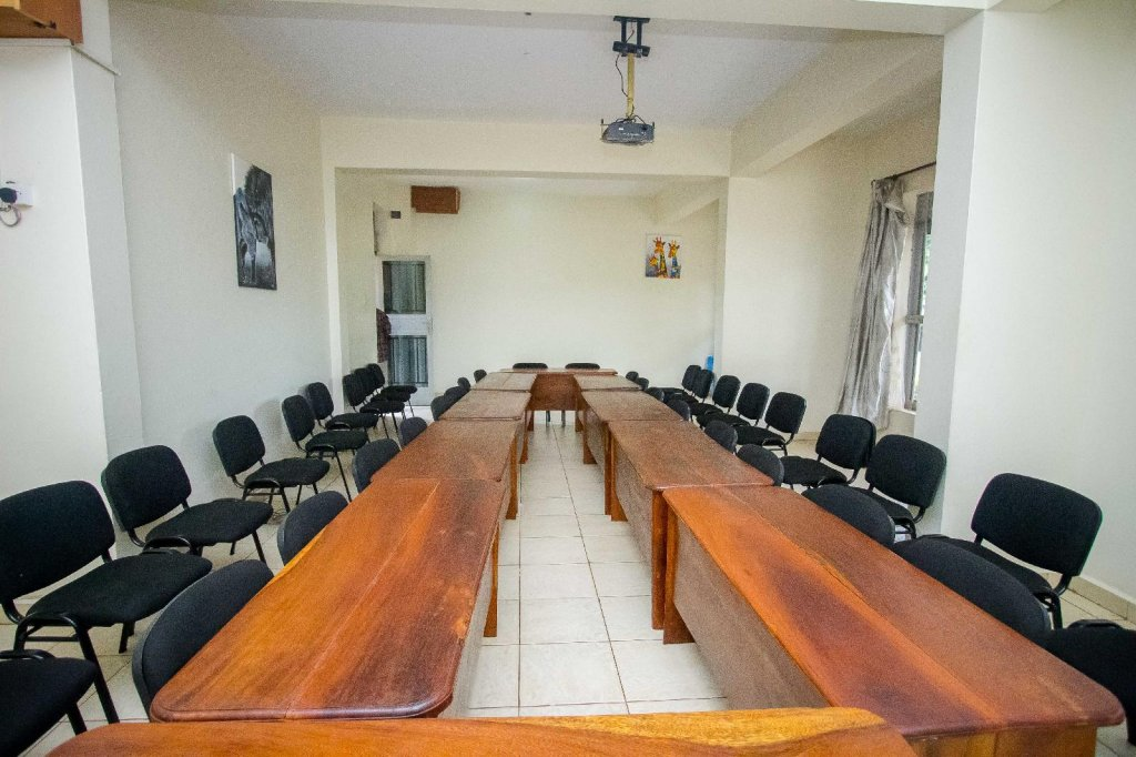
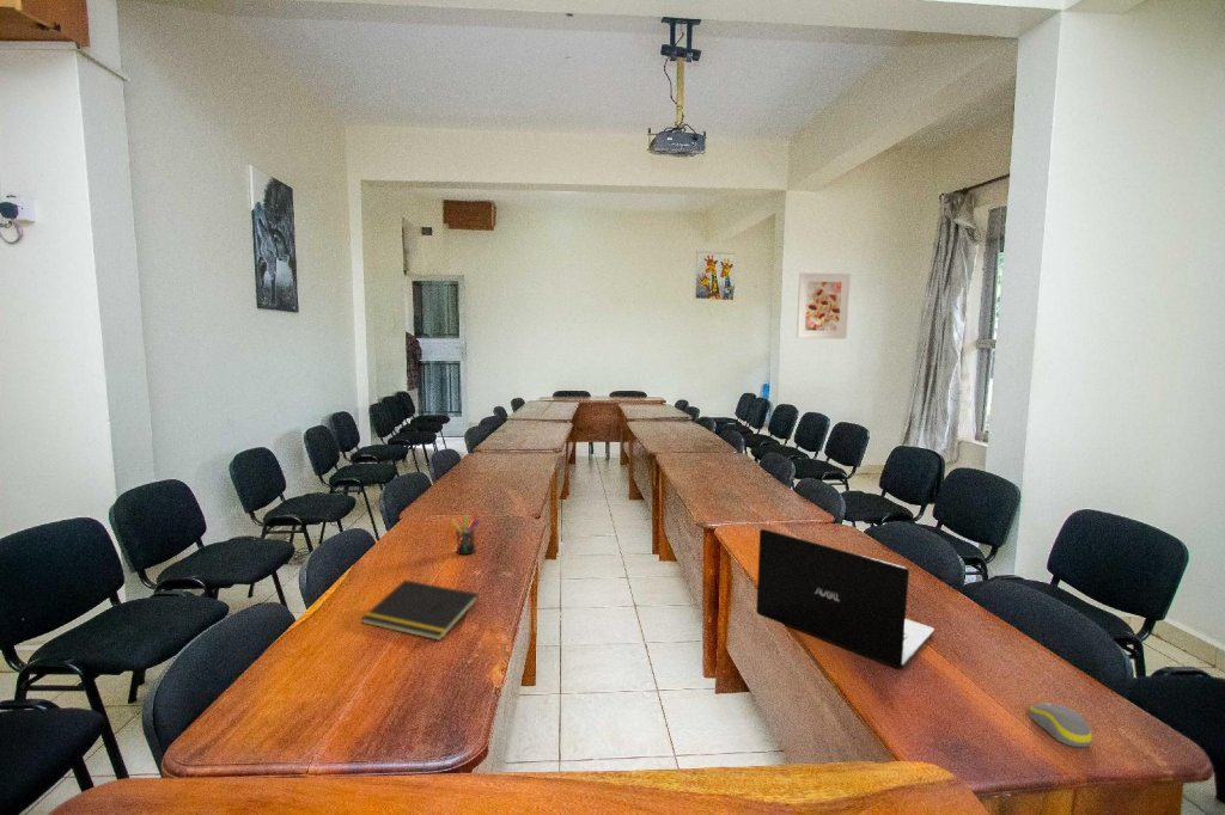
+ computer mouse (1060, 718)
+ notepad (421, 607)
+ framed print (823, 306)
+ laptop (845, 578)
+ pen holder (467, 532)
